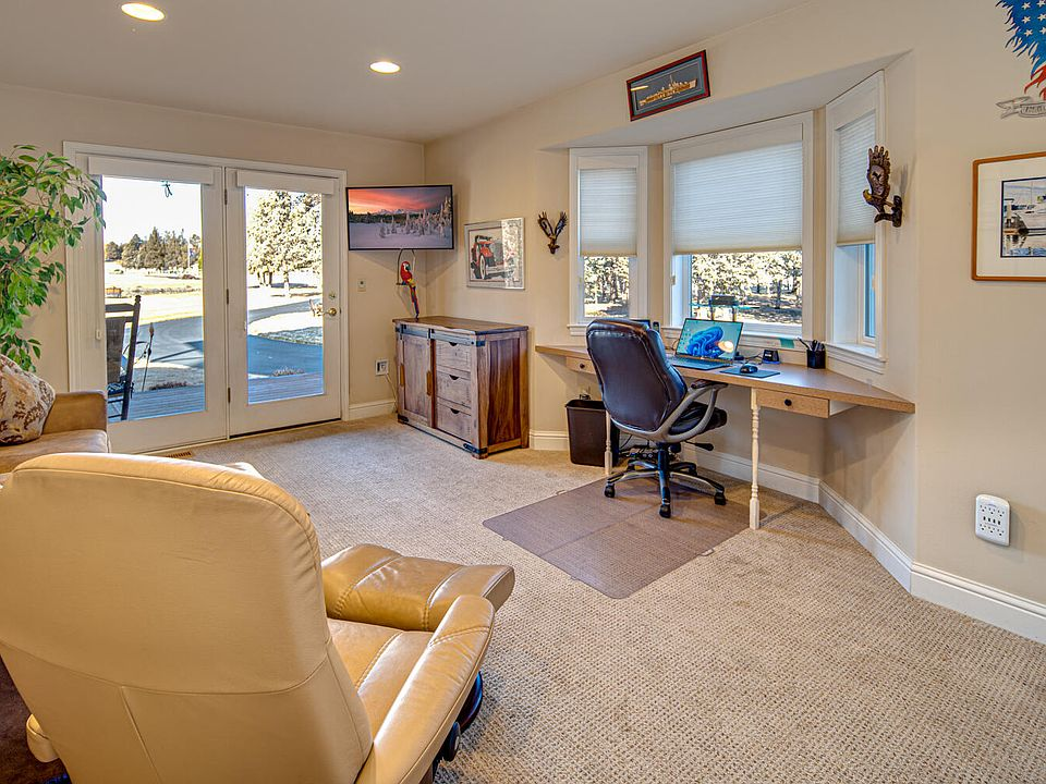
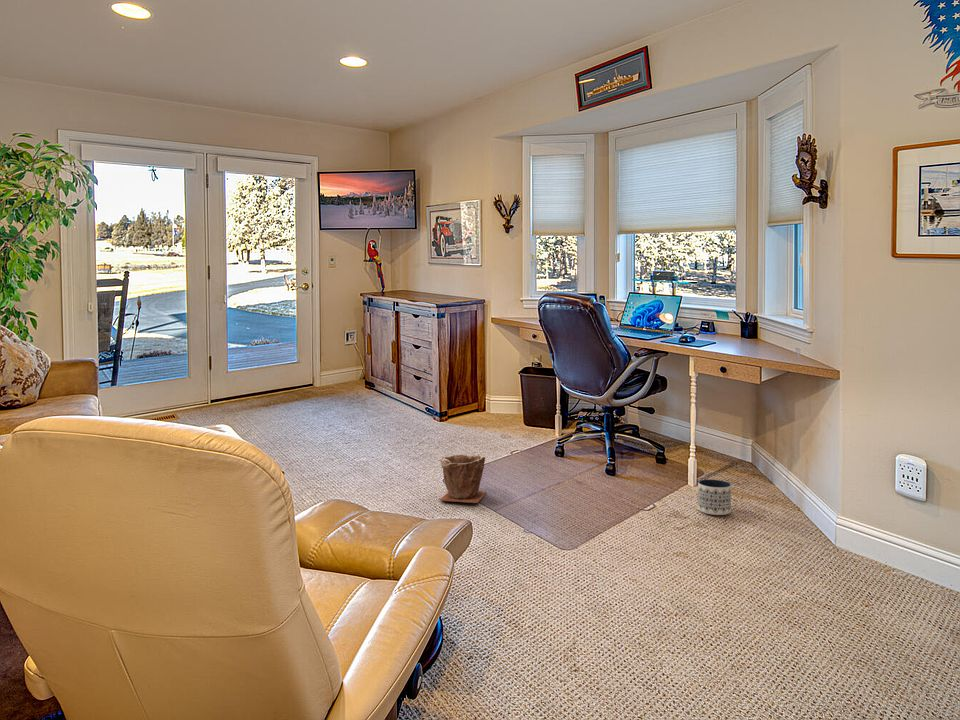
+ planter (714, 497)
+ plant pot (463, 476)
